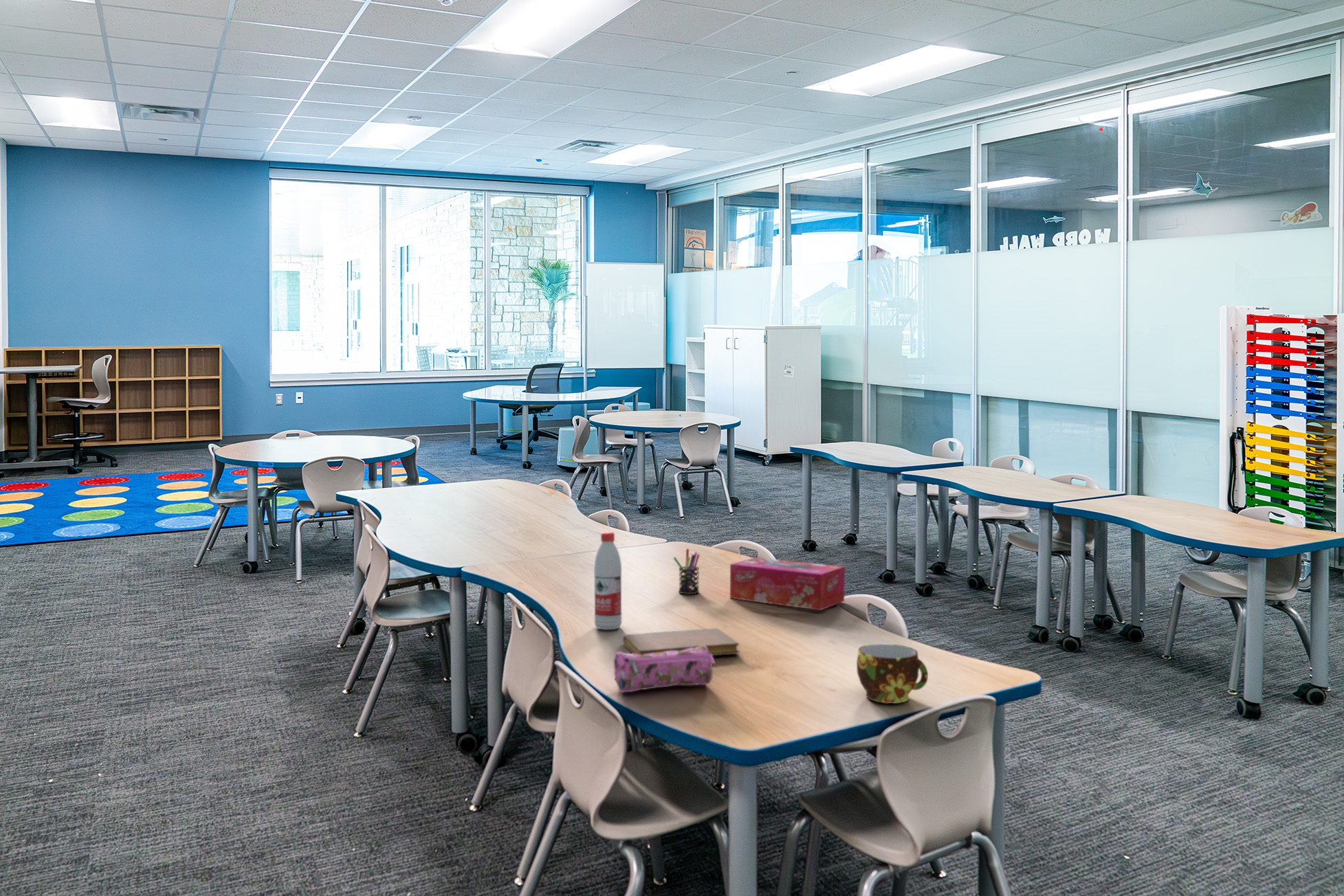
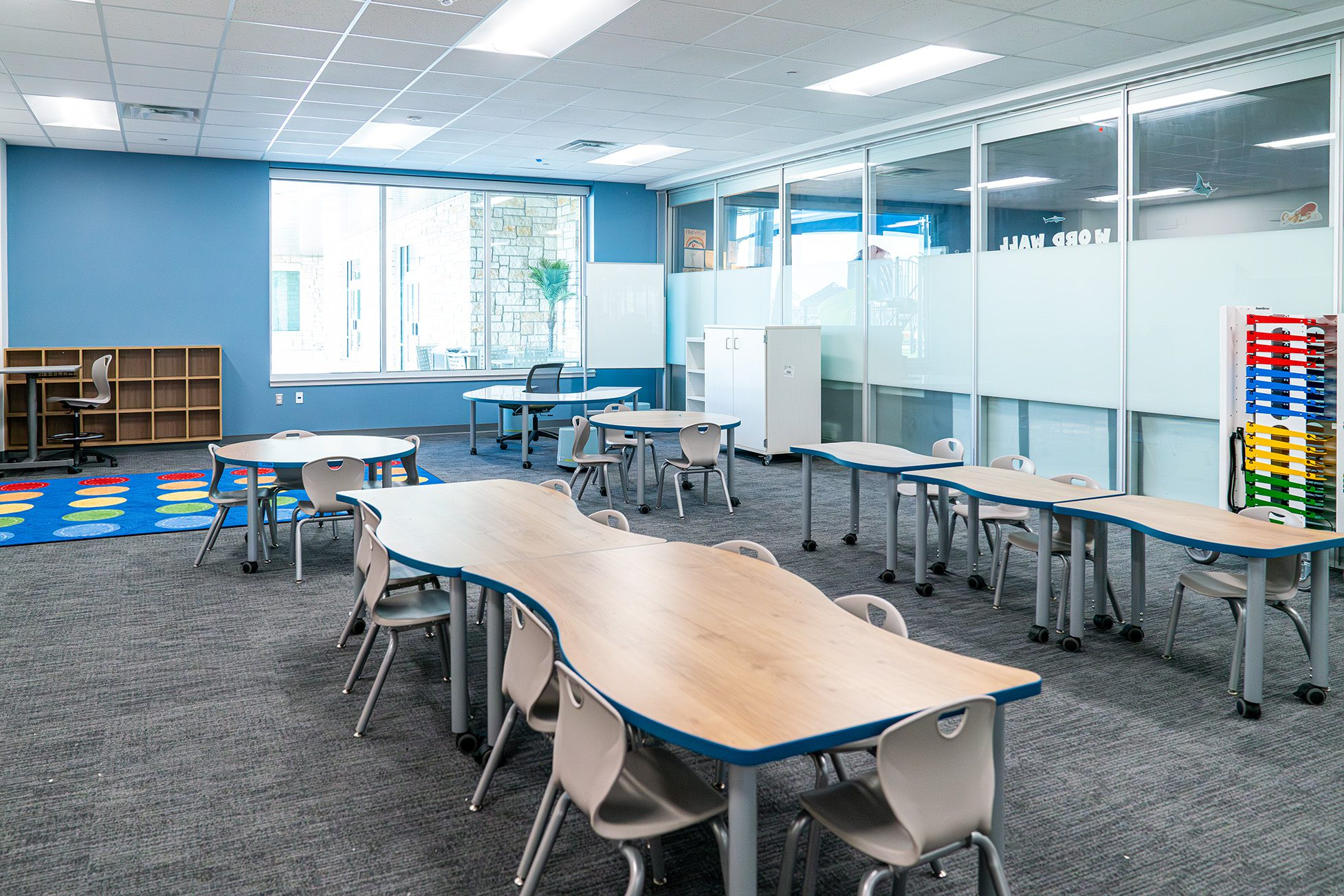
- notebook (680, 643)
- tissue box (786, 582)
- pencil case (663, 668)
- water bottle (608, 580)
- pen holder (686, 571)
- cup (891, 674)
